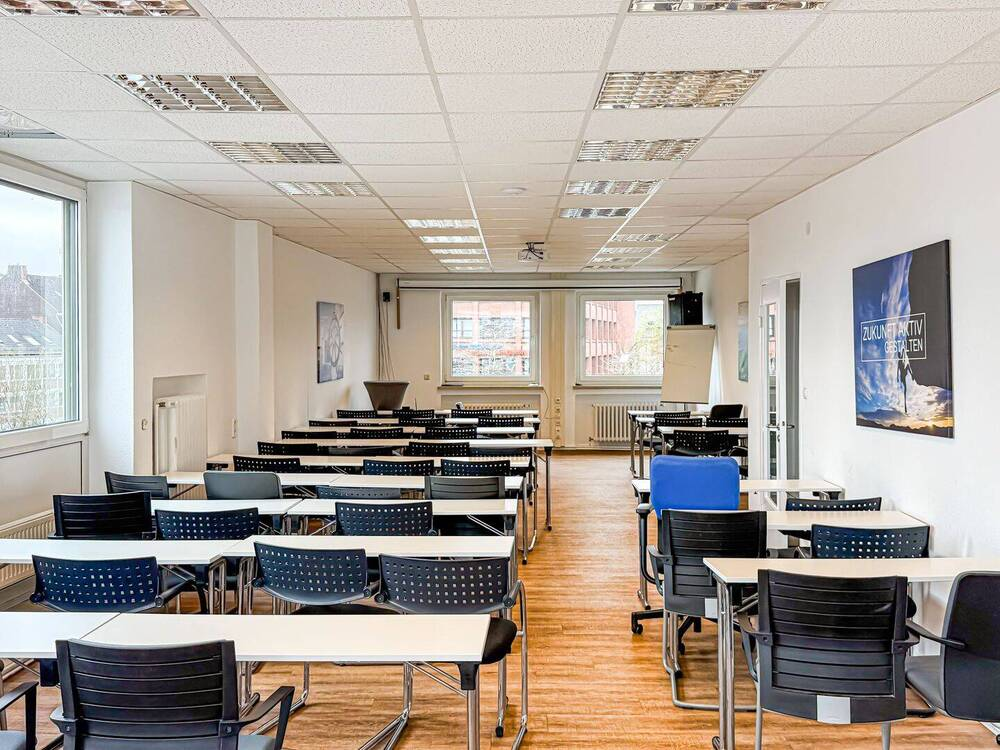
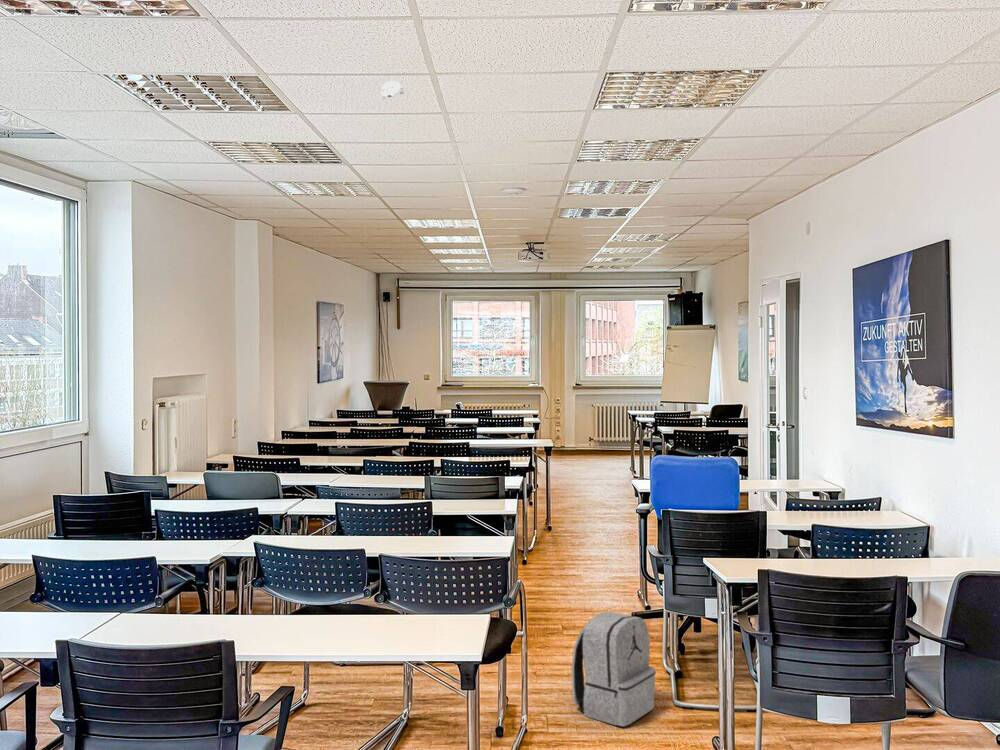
+ backpack (611, 662)
+ smoke detector (392, 91)
